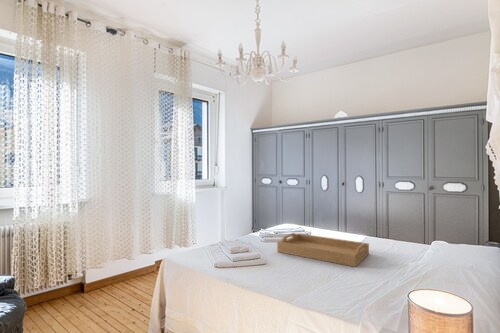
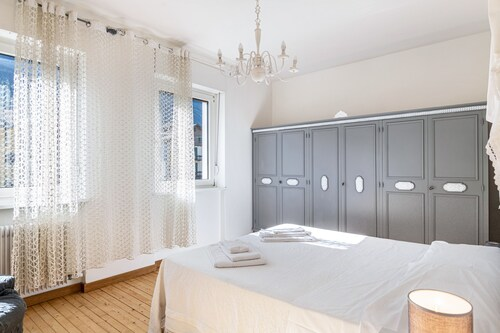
- serving tray (322, 246)
